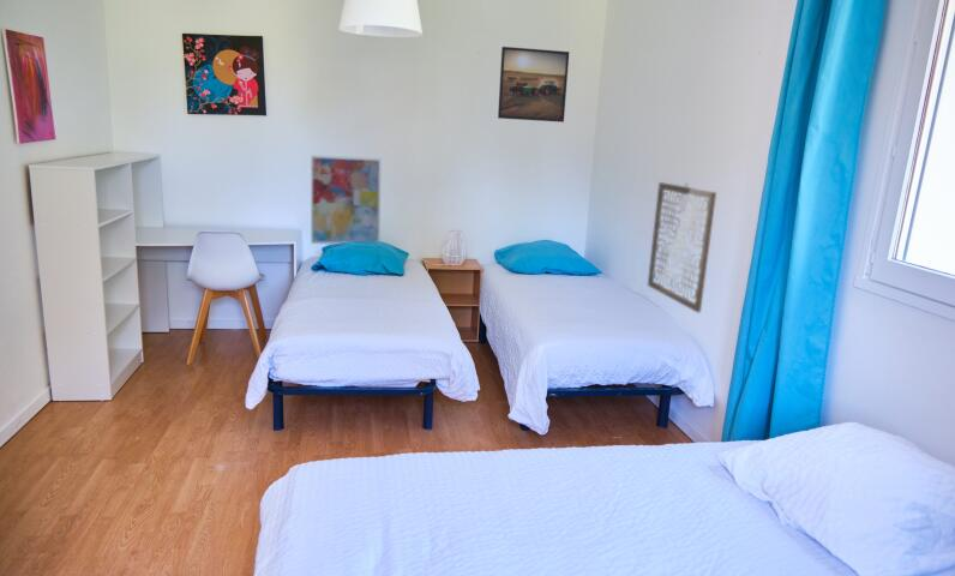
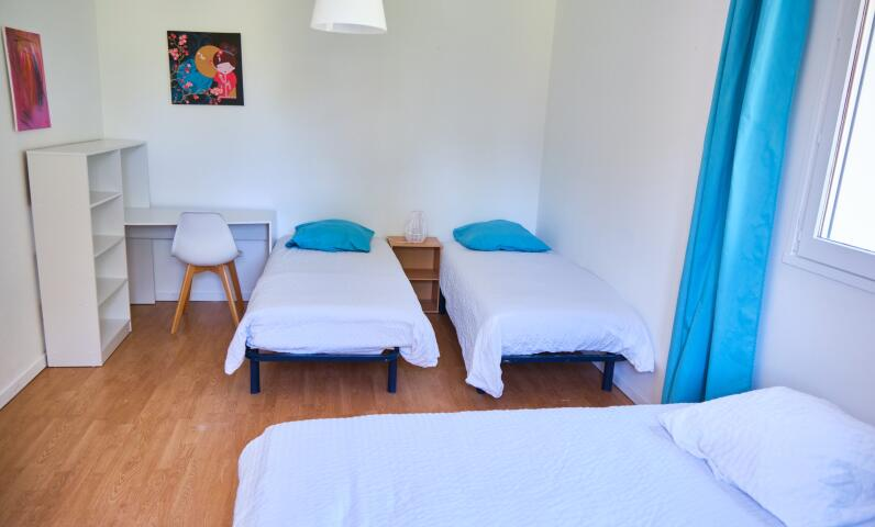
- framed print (533, 84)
- wall art (346, 200)
- wall art (679, 241)
